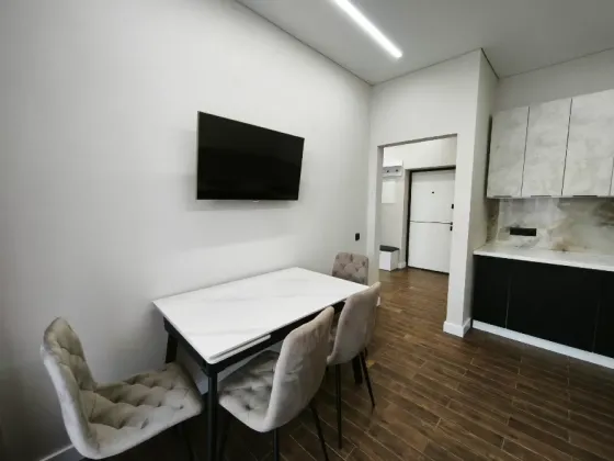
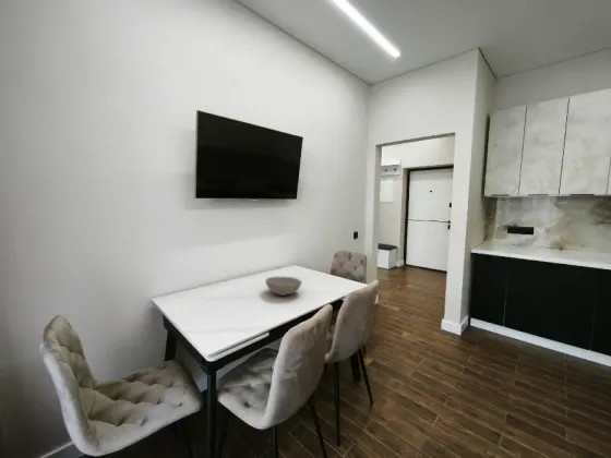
+ bowl (283, 287)
